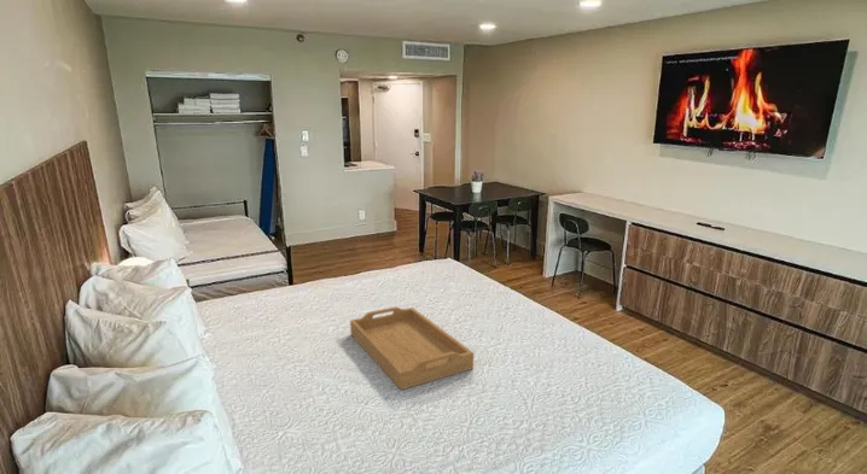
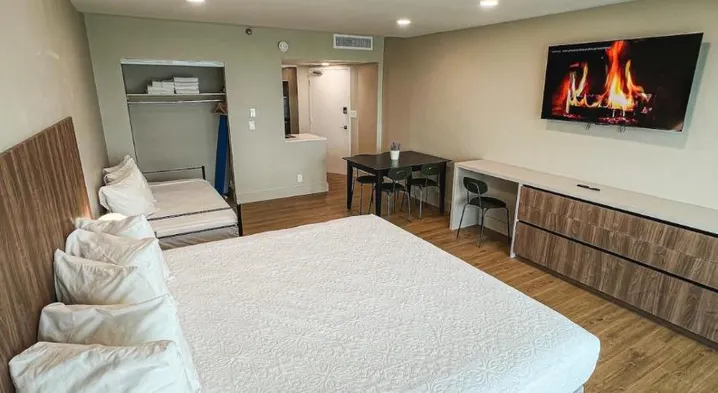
- serving tray (407, 340)
